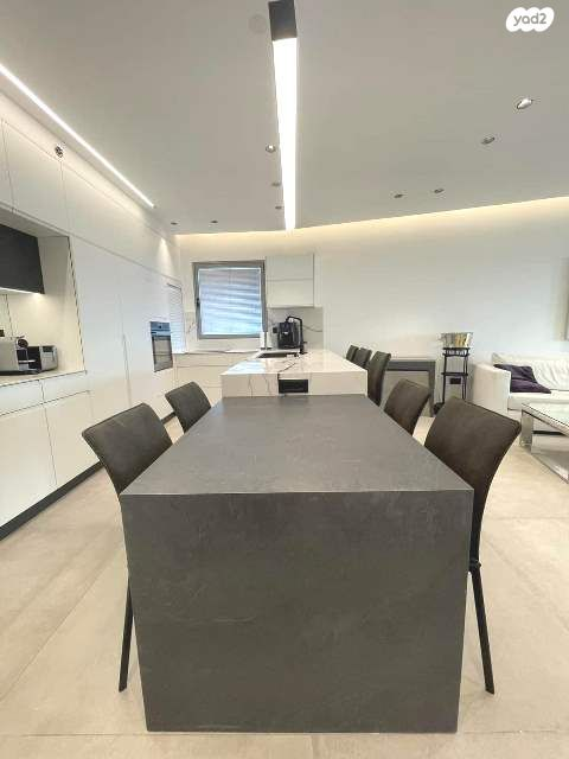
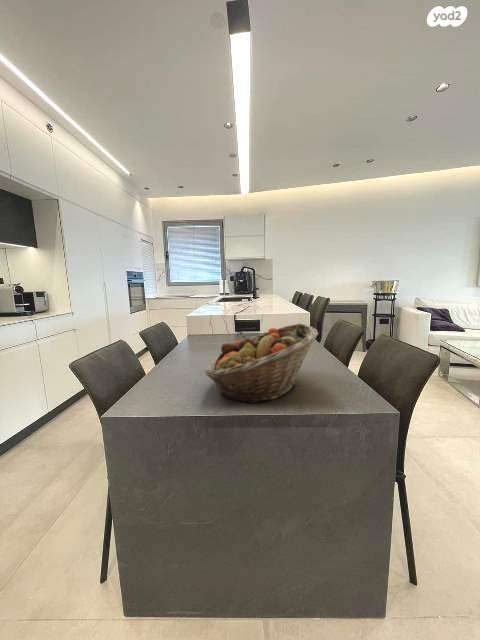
+ fruit basket (261, 356)
